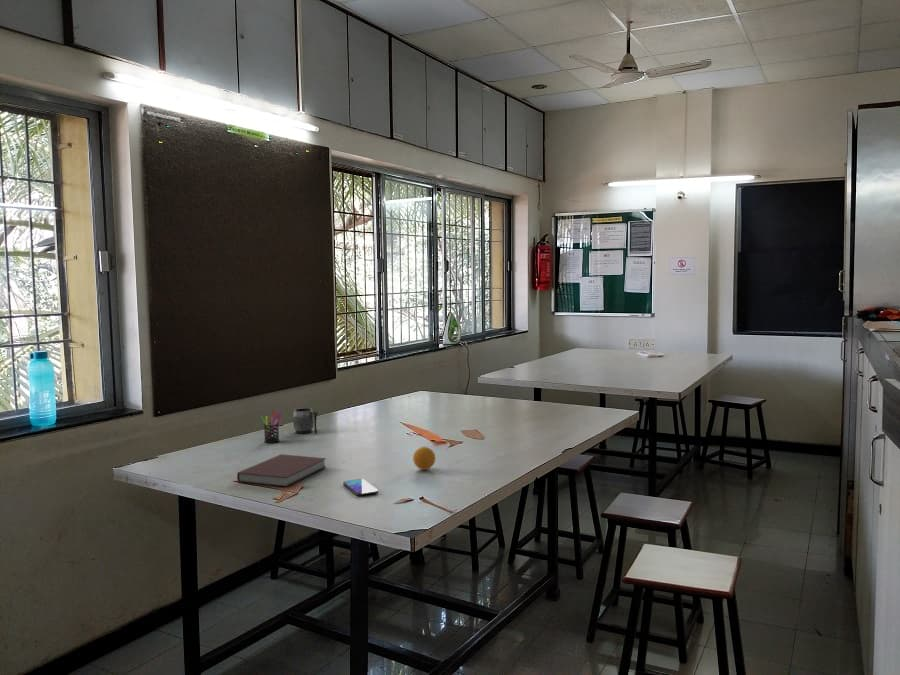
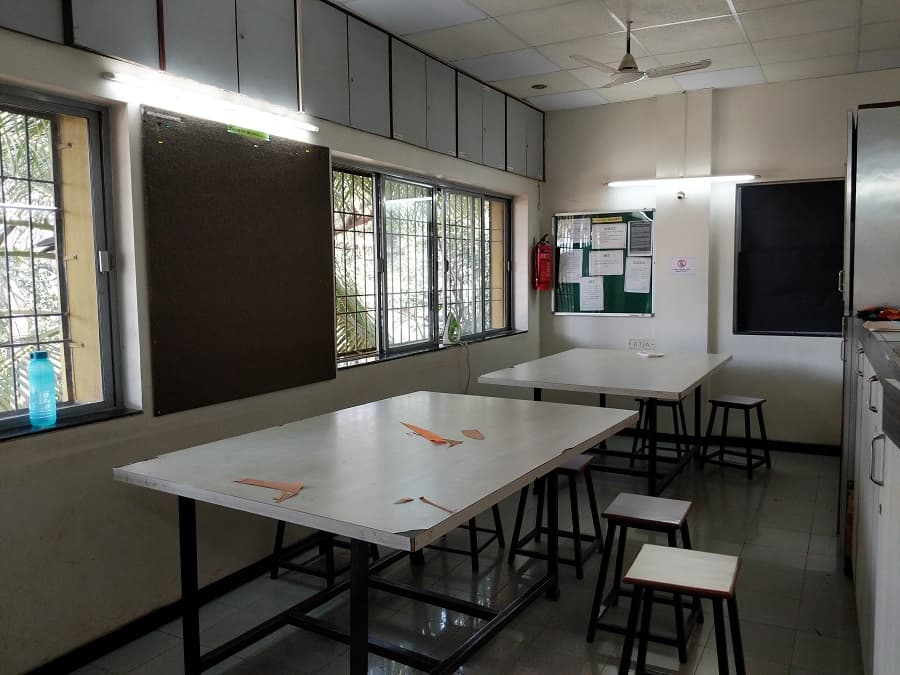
- fruit (424, 457)
- smartphone (360, 487)
- mug (307, 420)
- notebook (283, 469)
- pen holder (269, 426)
